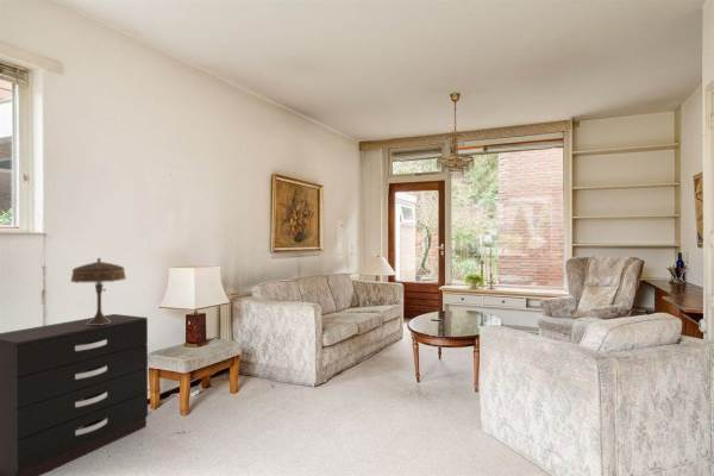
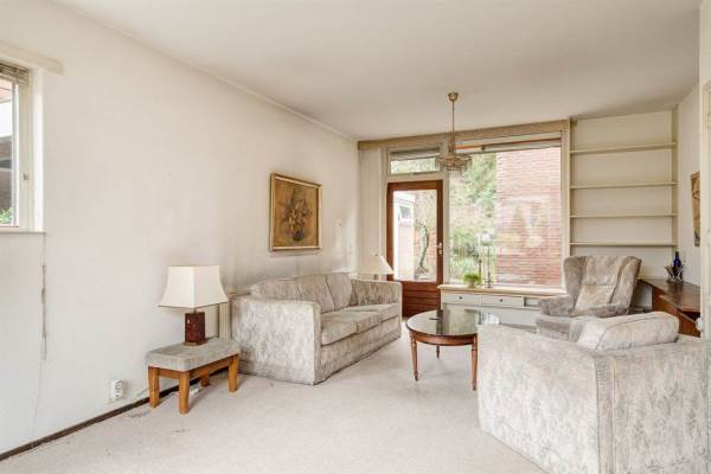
- dresser (74, 387)
- table lamp (99, 289)
